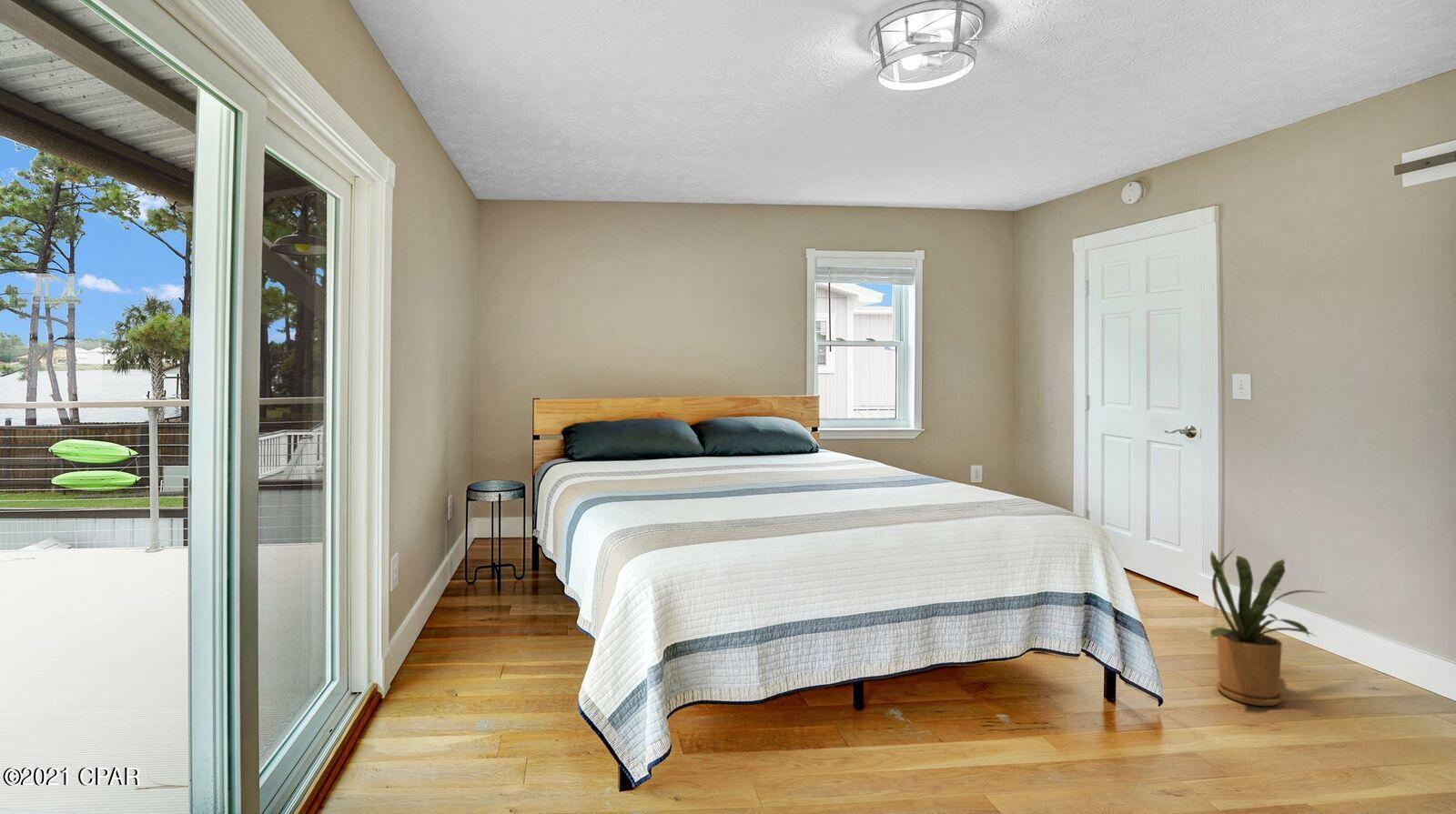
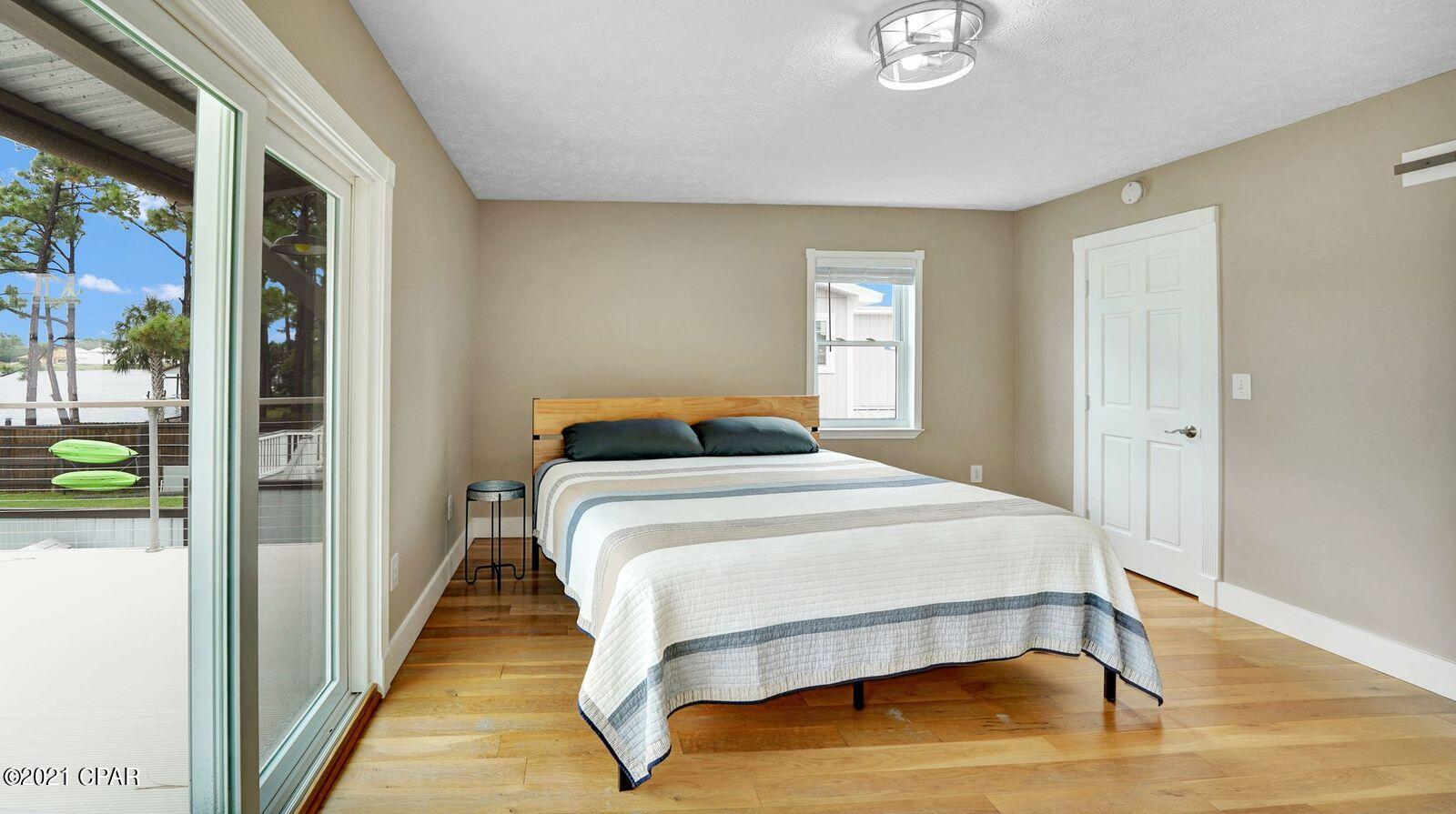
- house plant (1259, 624)
